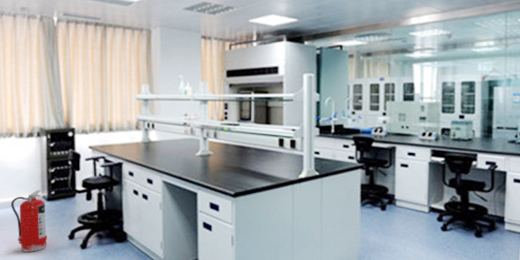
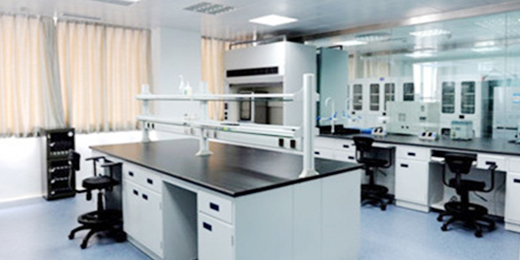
- fire extinguisher (29, 220)
